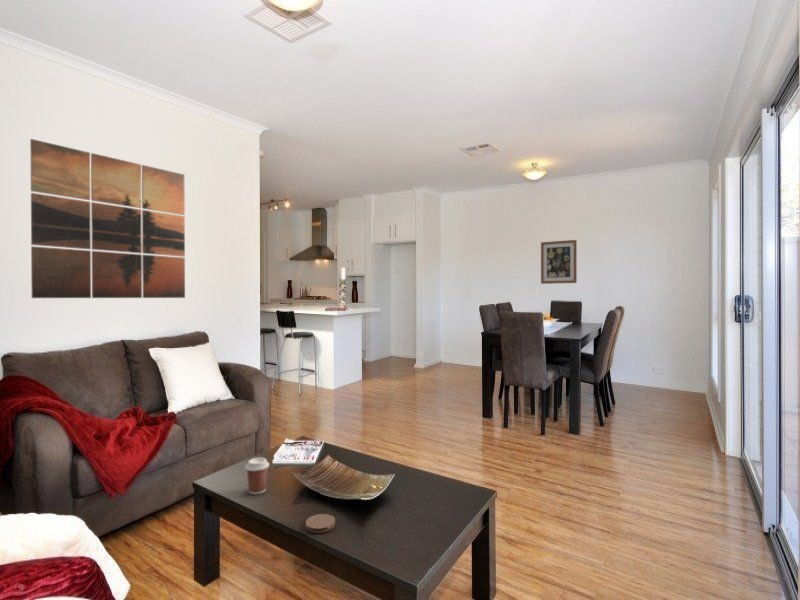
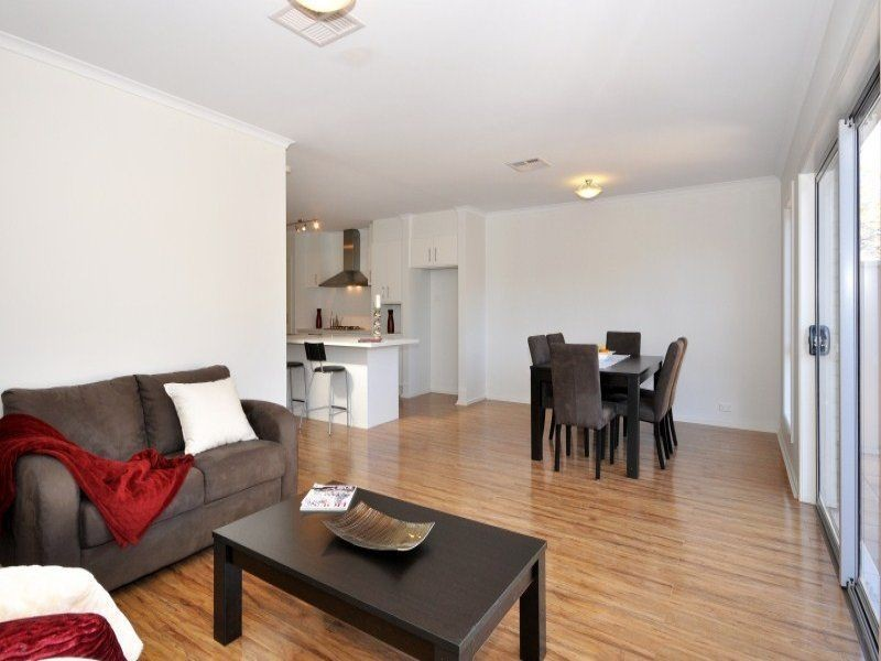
- coffee cup (257, 475)
- wall art (117, 228)
- coaster (320, 523)
- wall art (558, 262)
